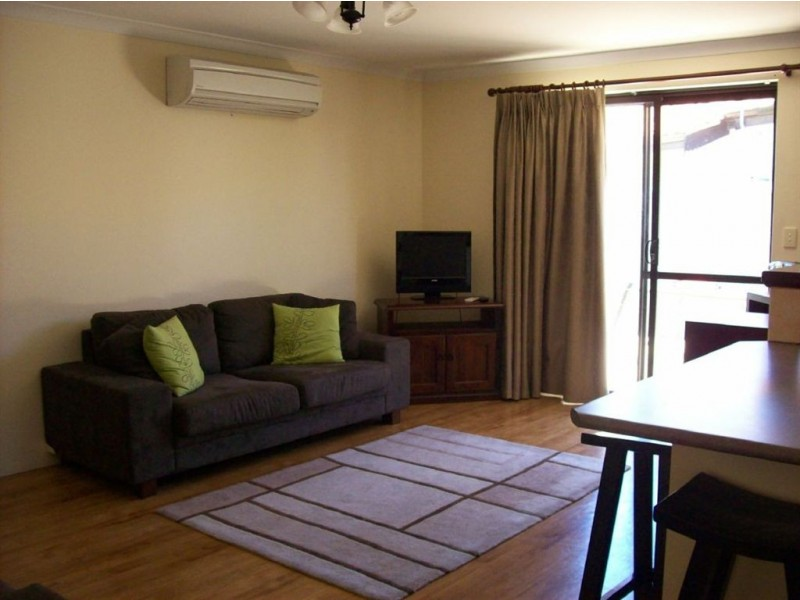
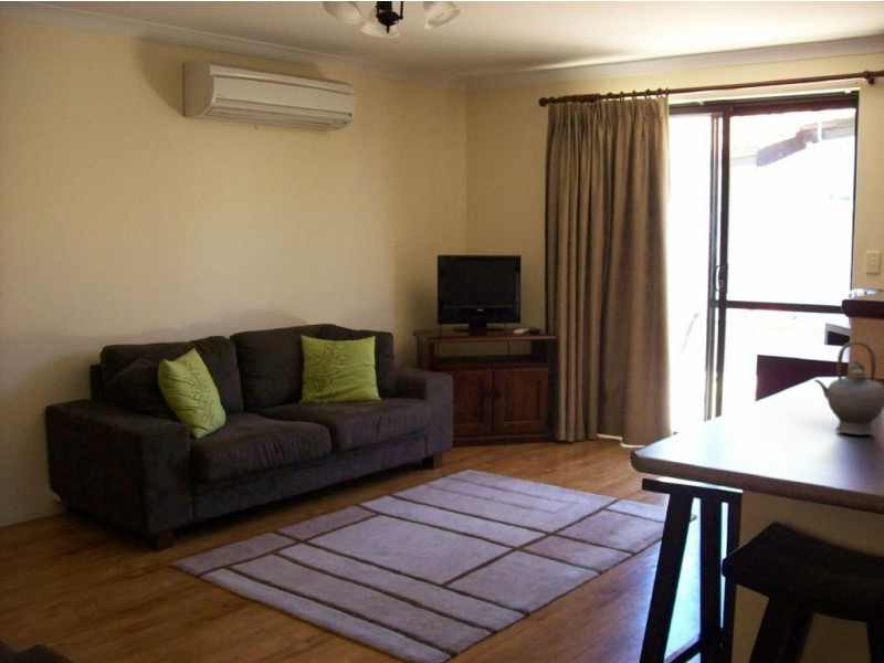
+ teapot (849, 387)
